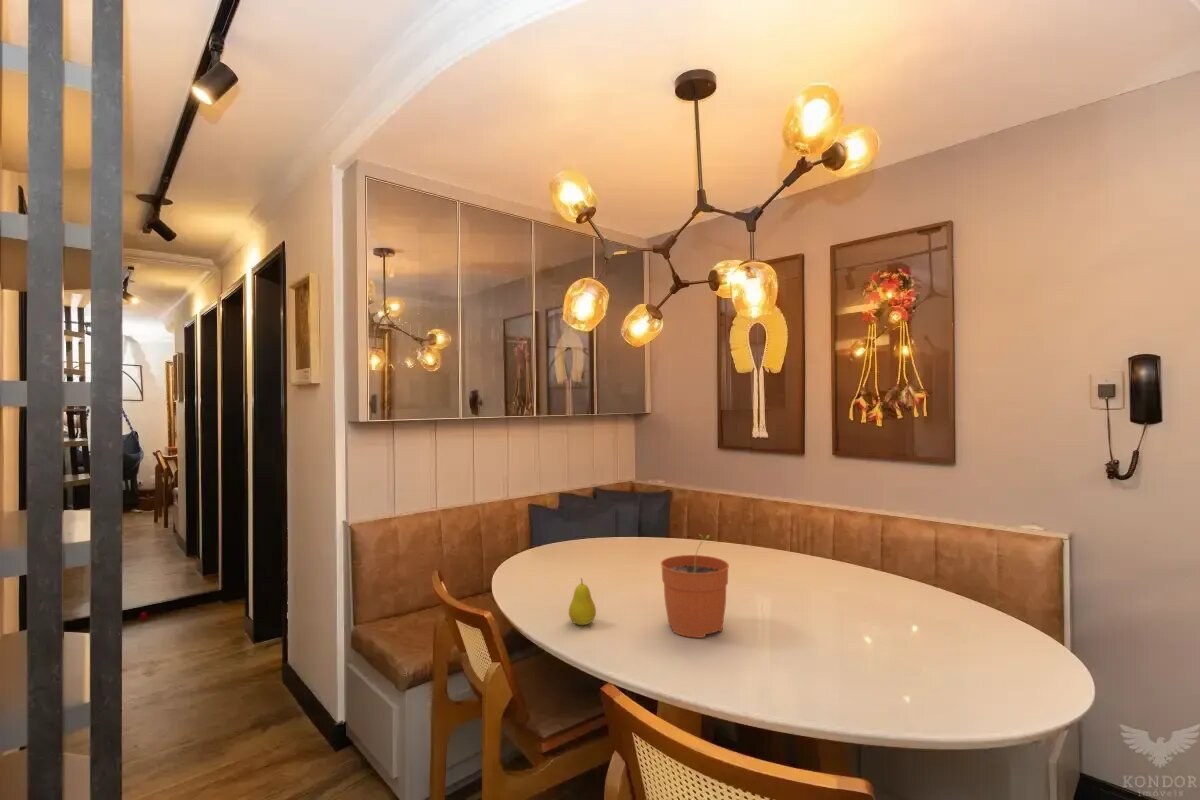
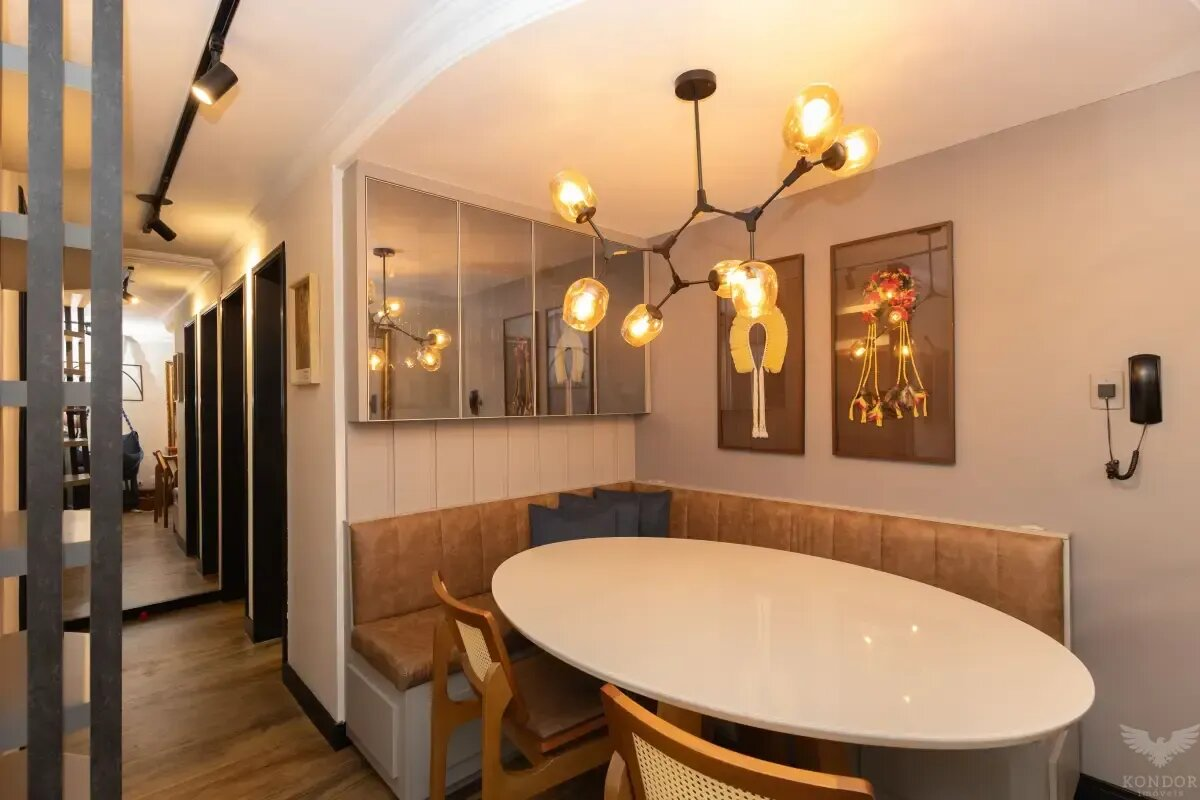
- fruit (582, 600)
- plant pot (694, 579)
